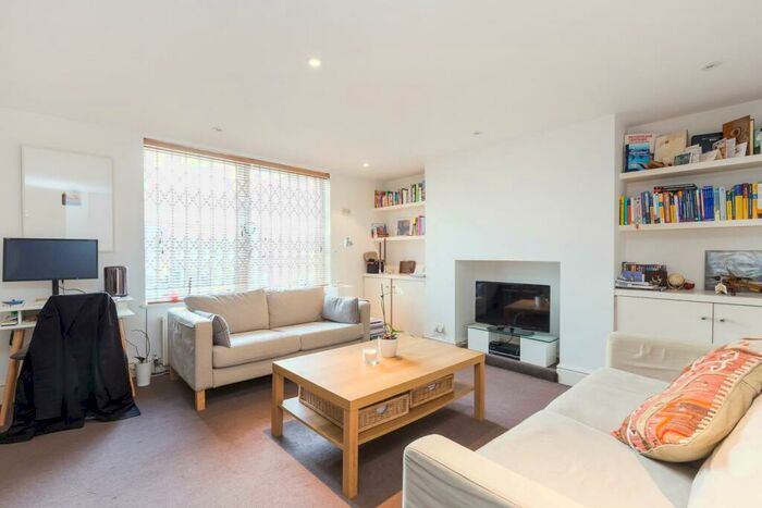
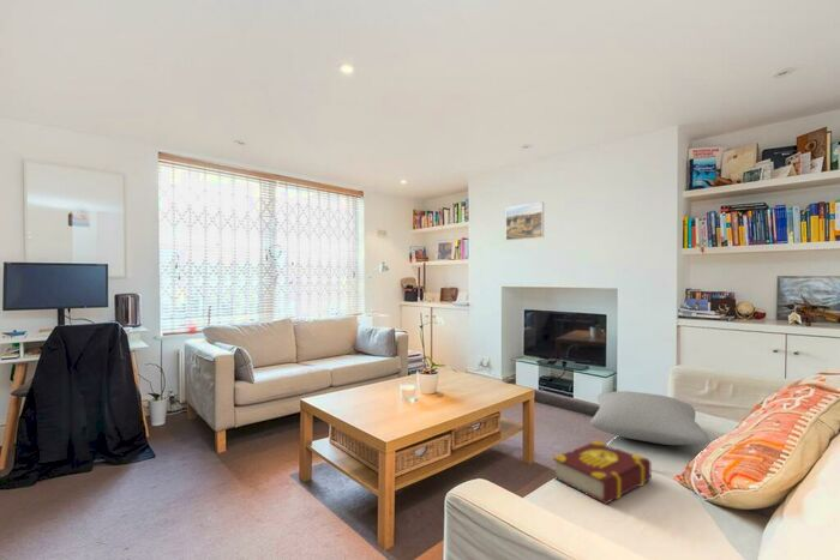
+ book (602, 468)
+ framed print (523, 222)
+ cushion (644, 415)
